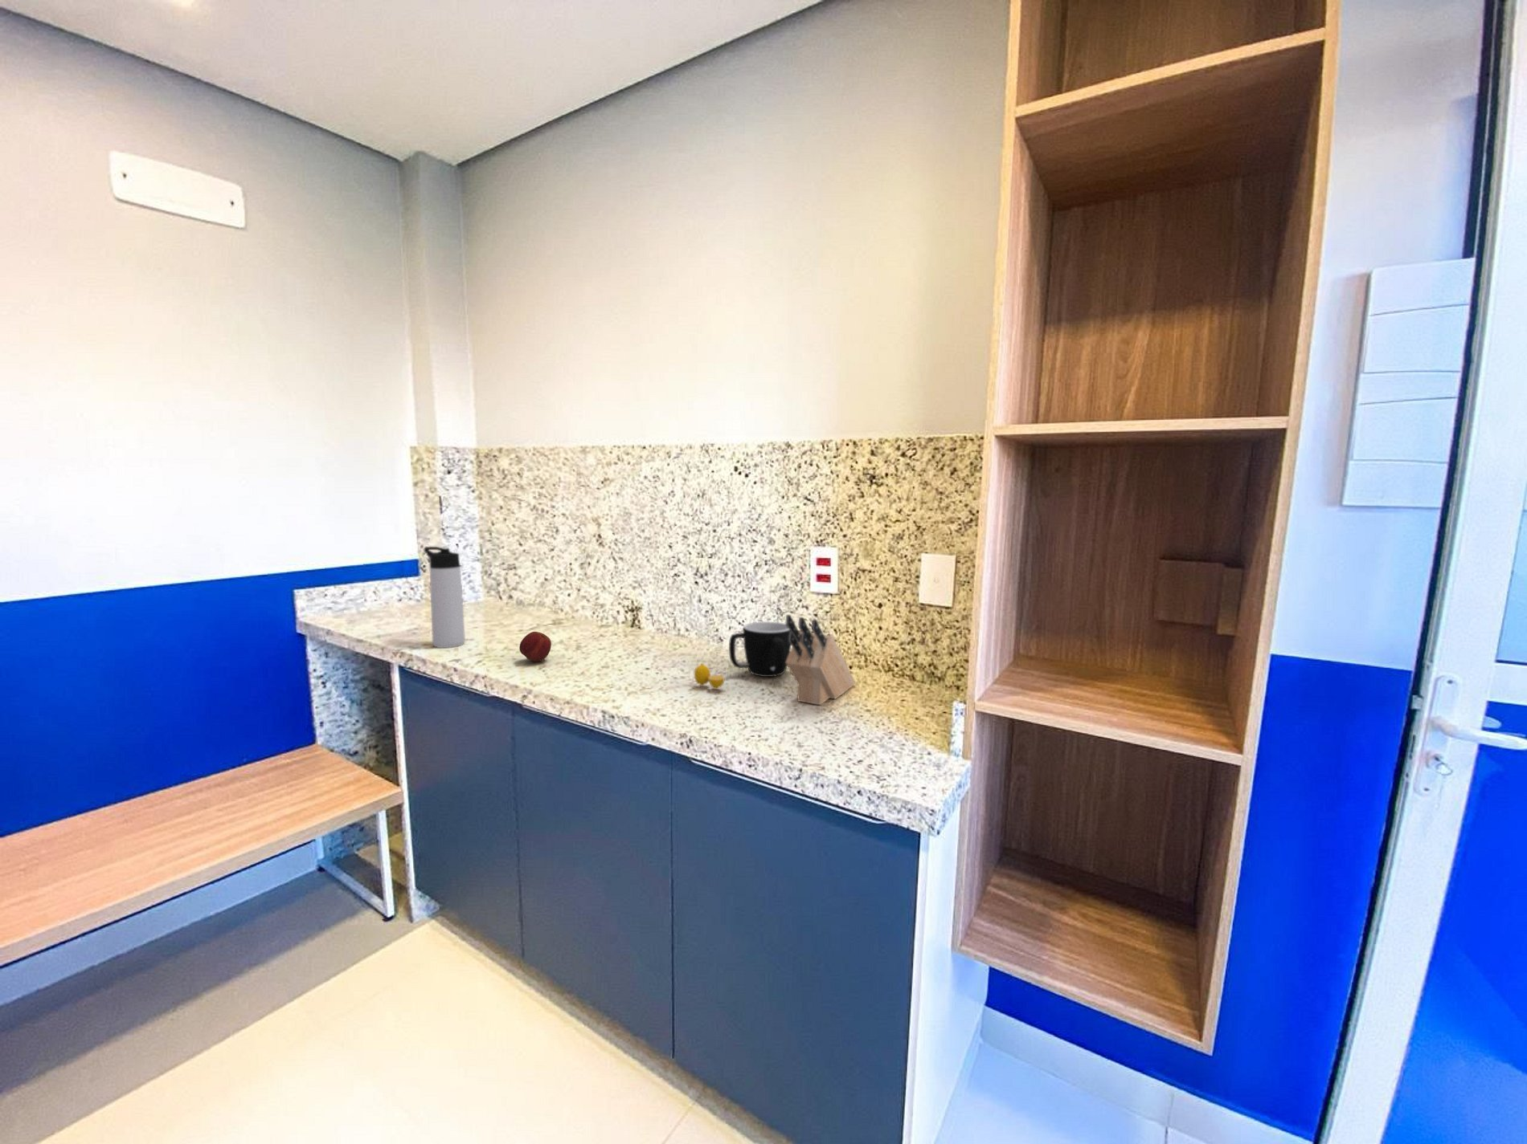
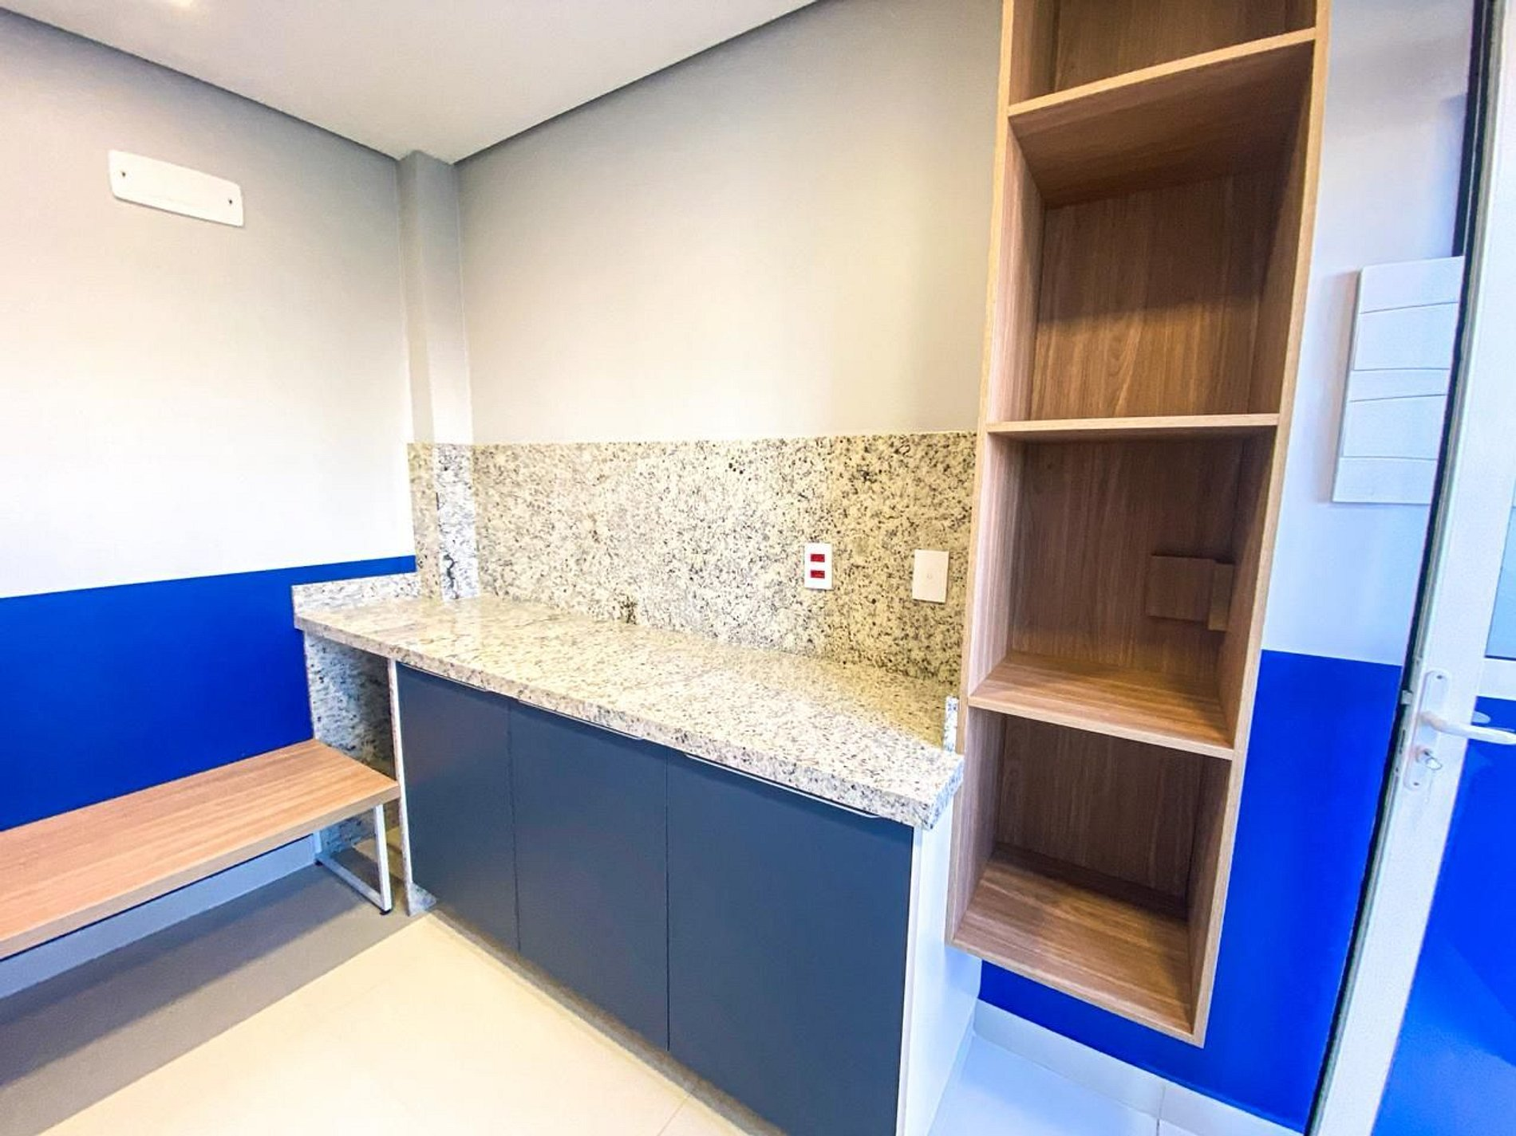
- lemon (709, 677)
- knife block (819, 653)
- thermos bottle (442, 596)
- apple (534, 647)
- mug (767, 649)
